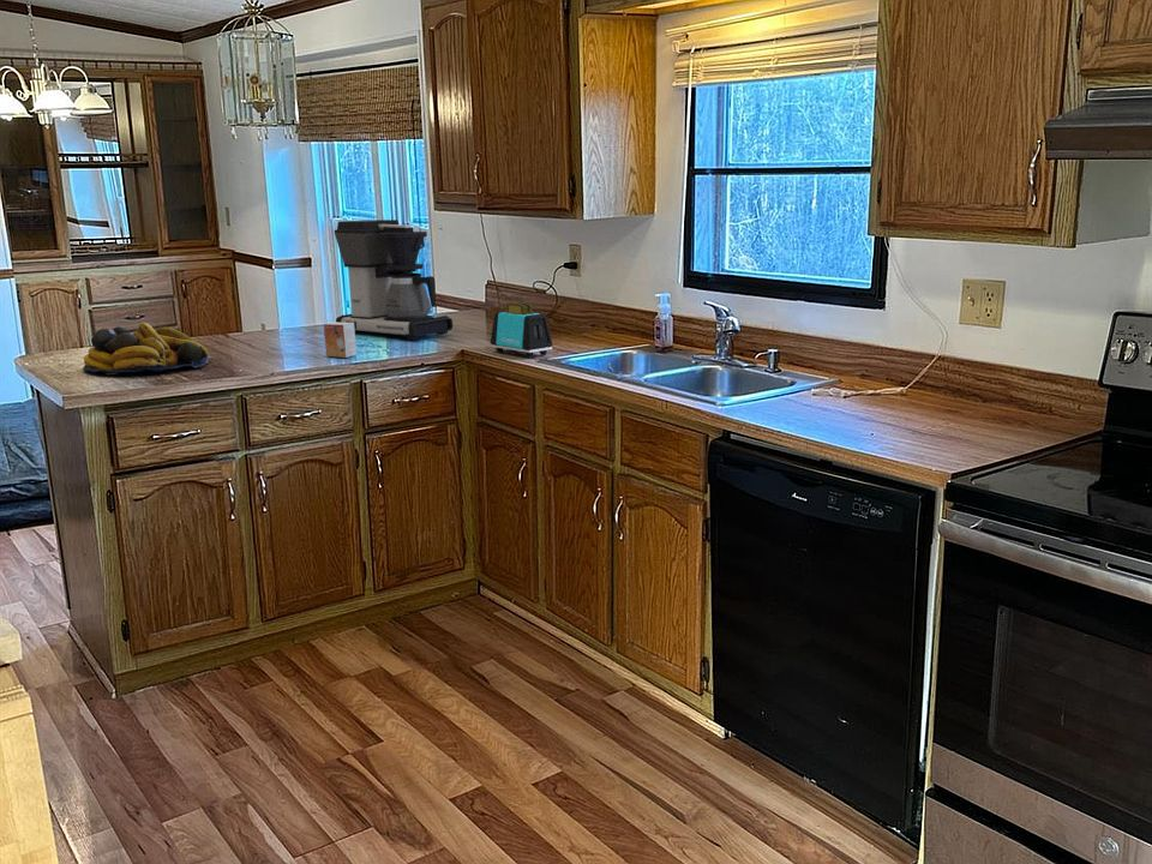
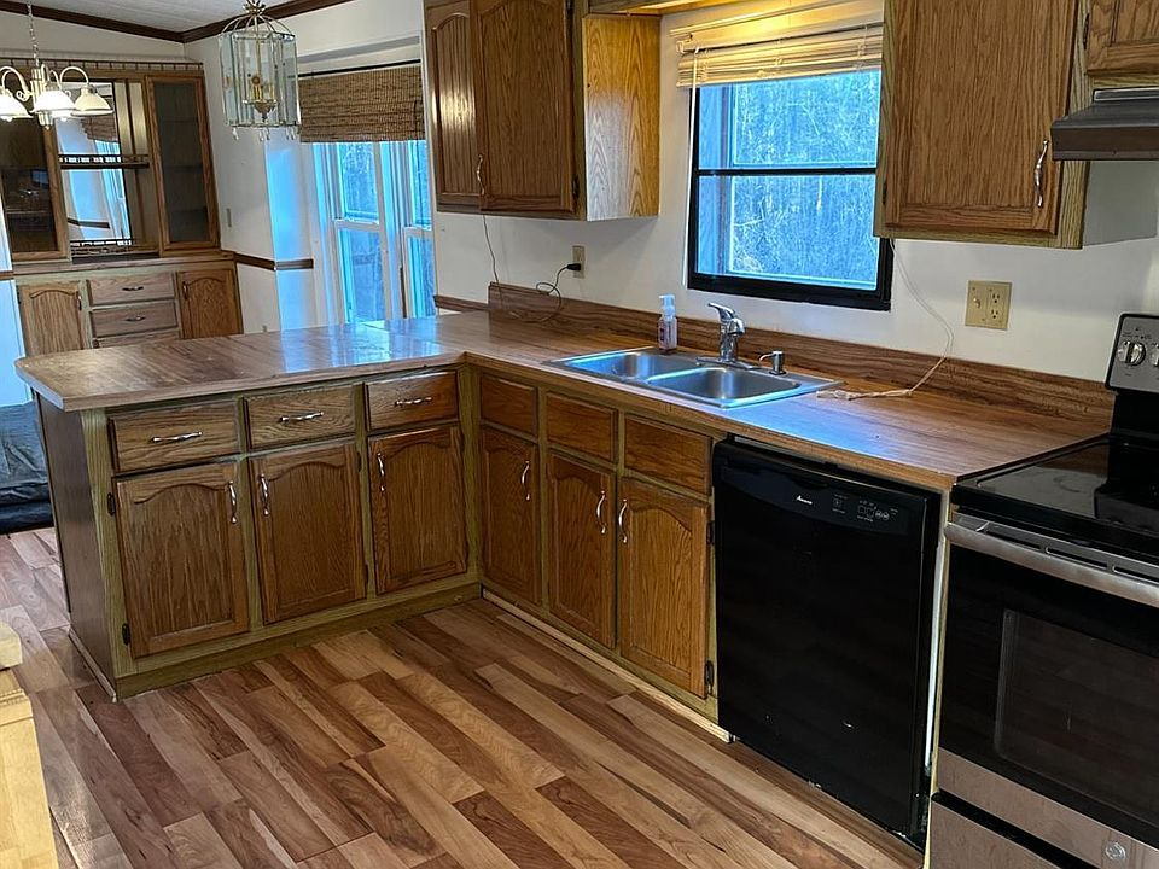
- toaster (520, 328)
- fruit bowl (144, 344)
- small box (340, 338)
- coffee maker (391, 277)
